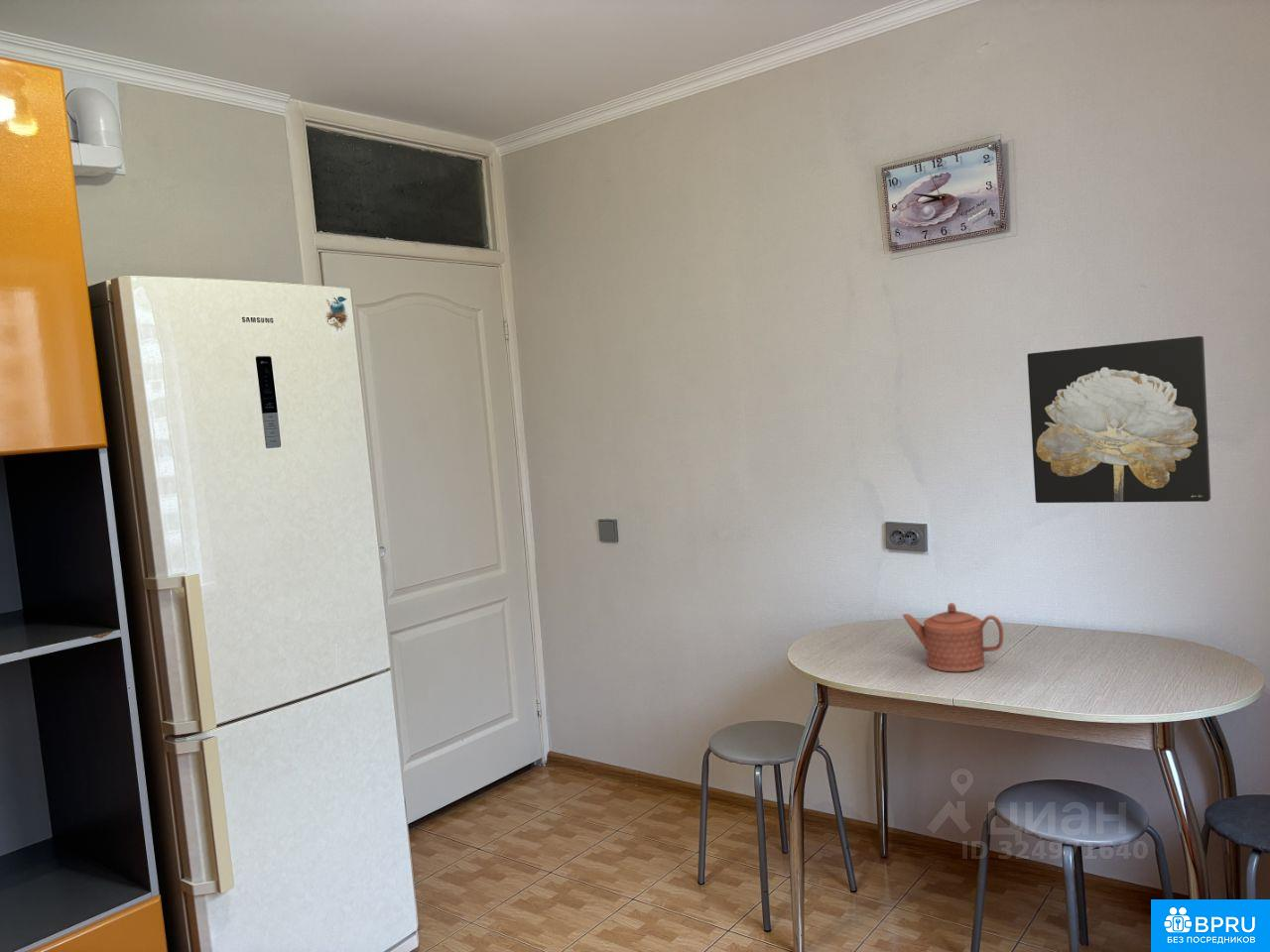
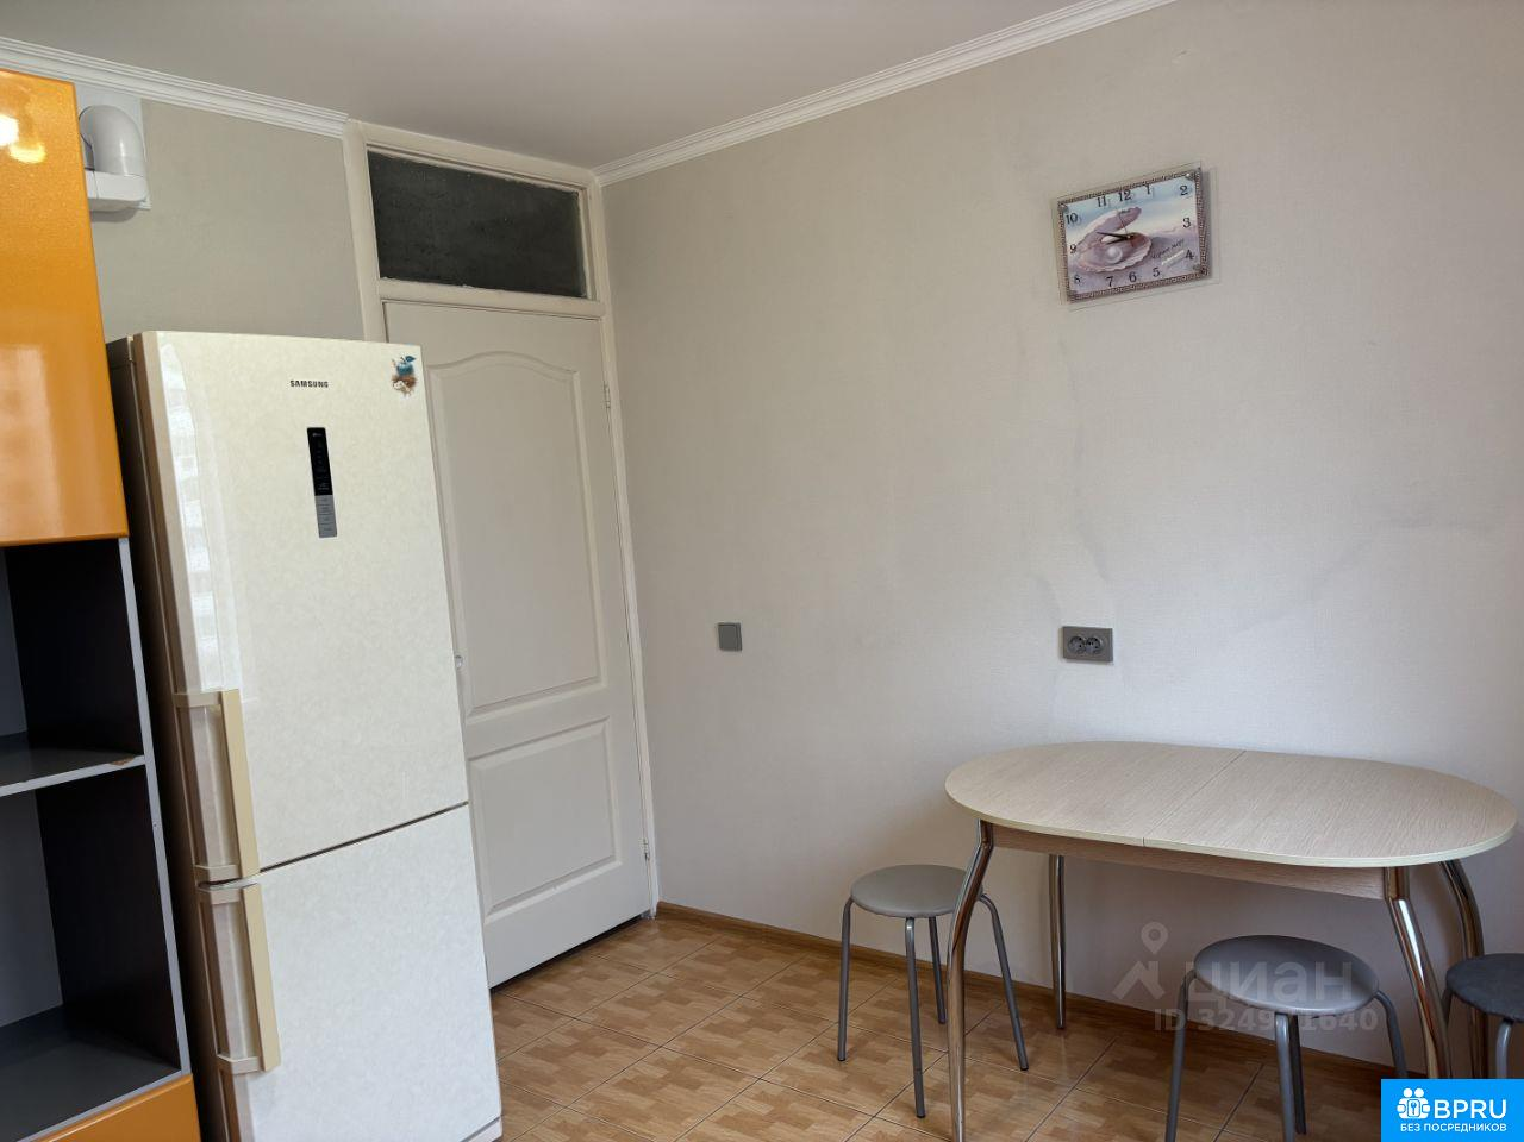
- teapot (952, 634)
- wall art (1115, 423)
